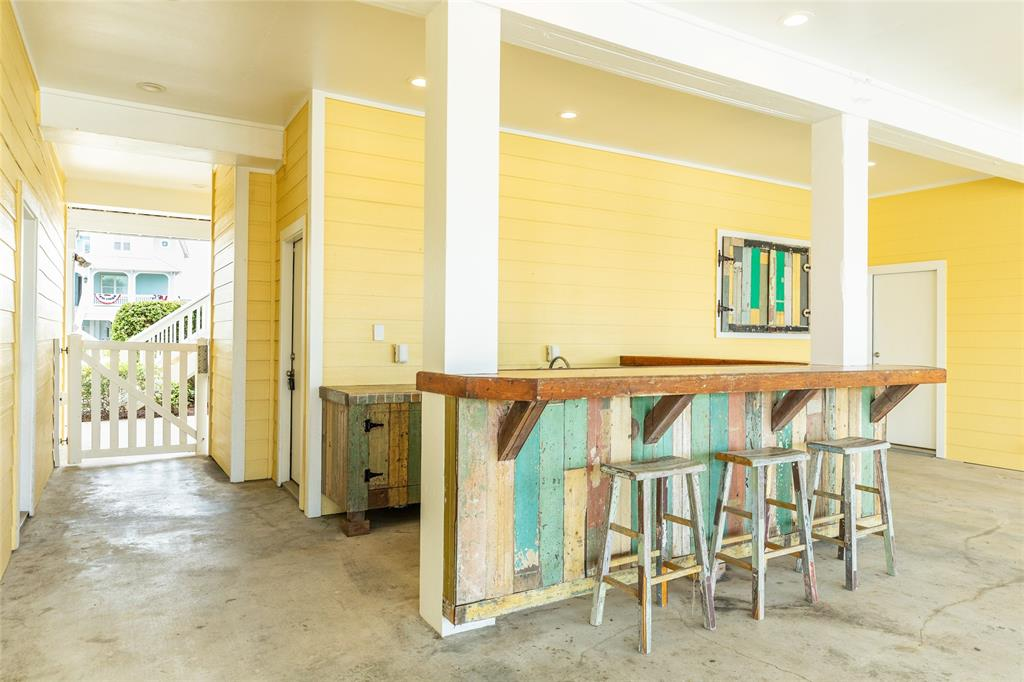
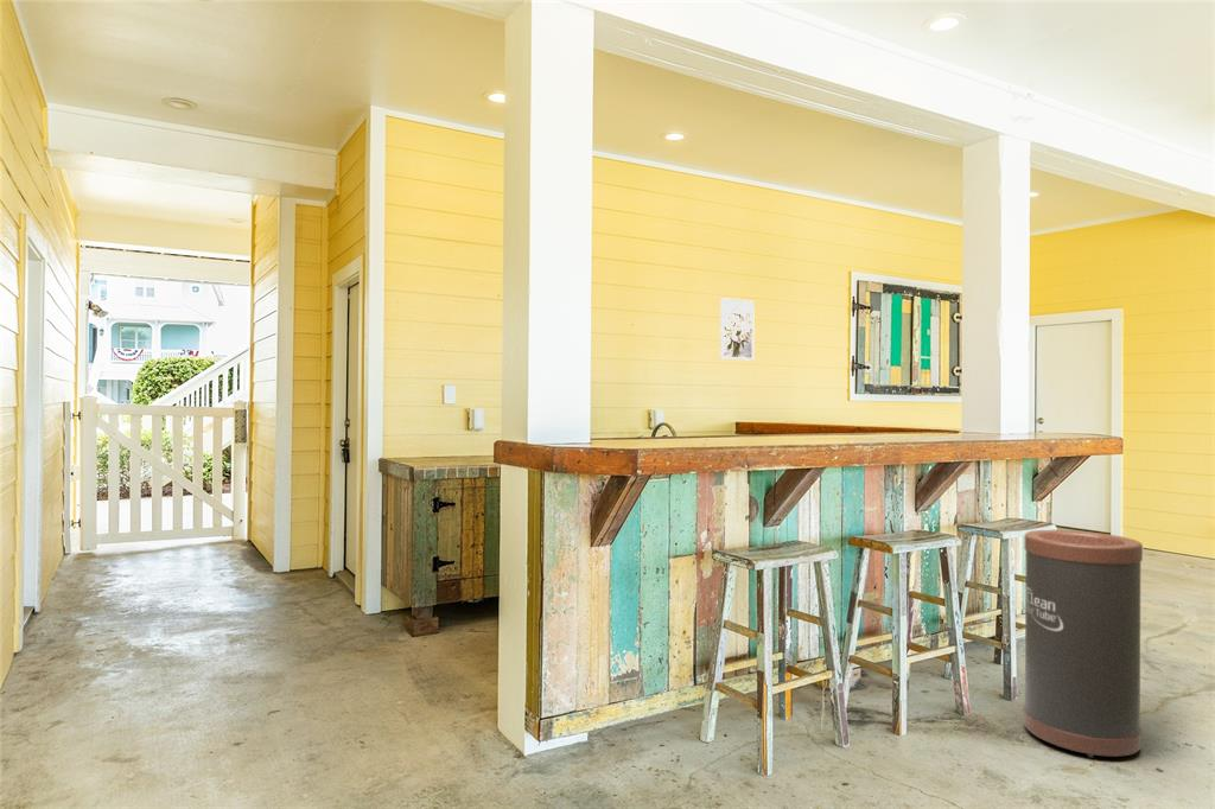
+ wall art (737, 329)
+ trash can (1080, 637)
